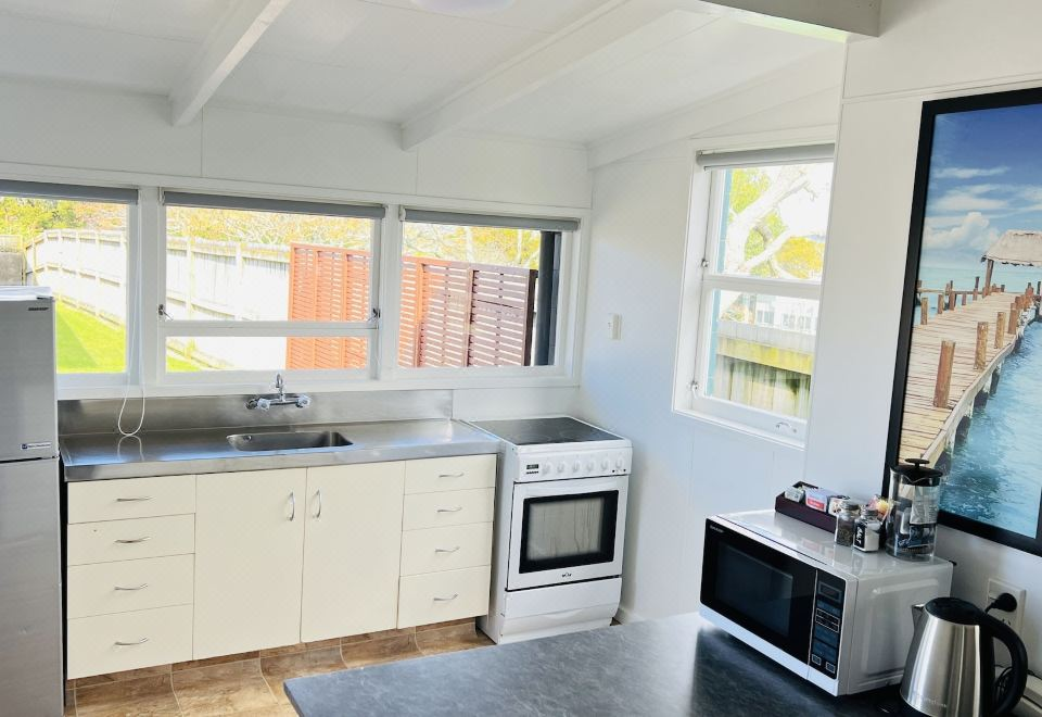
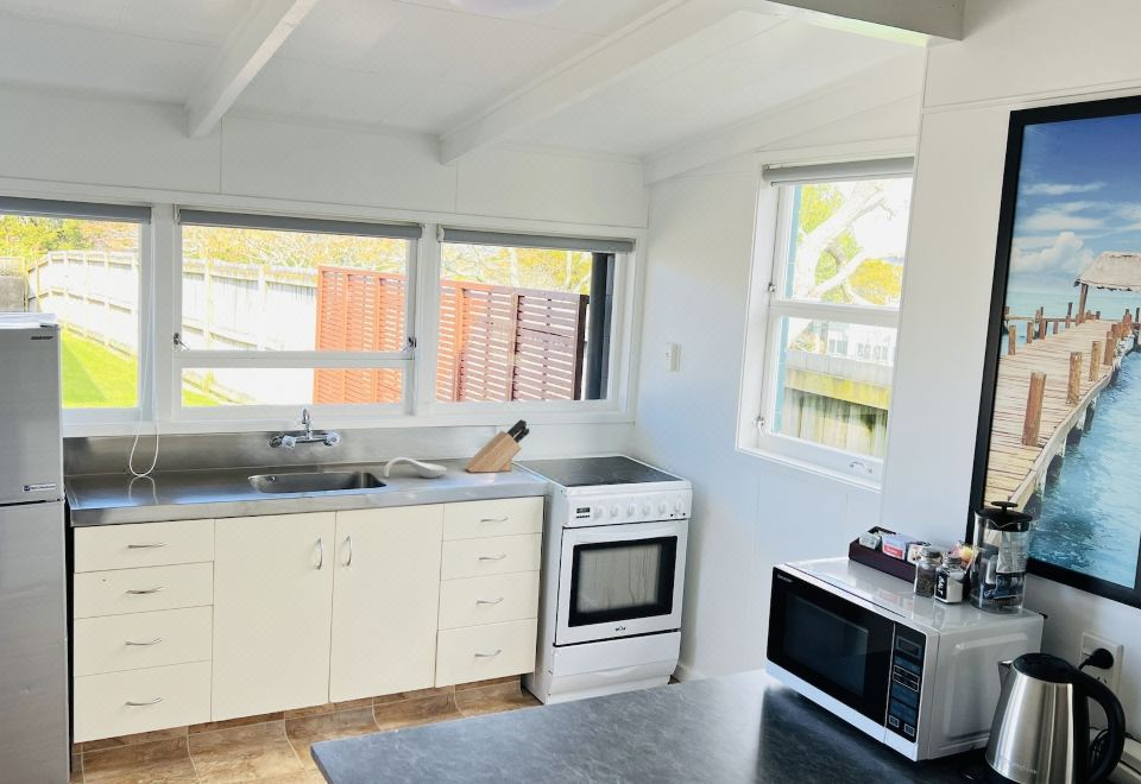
+ spoon rest (415, 467)
+ knife block (497, 444)
